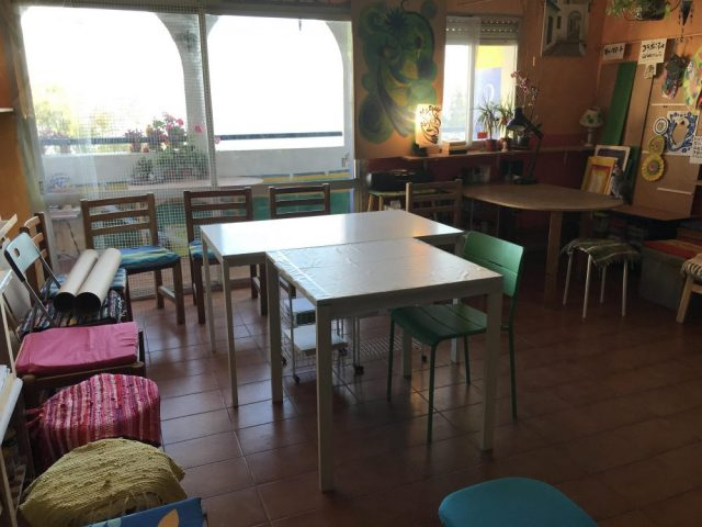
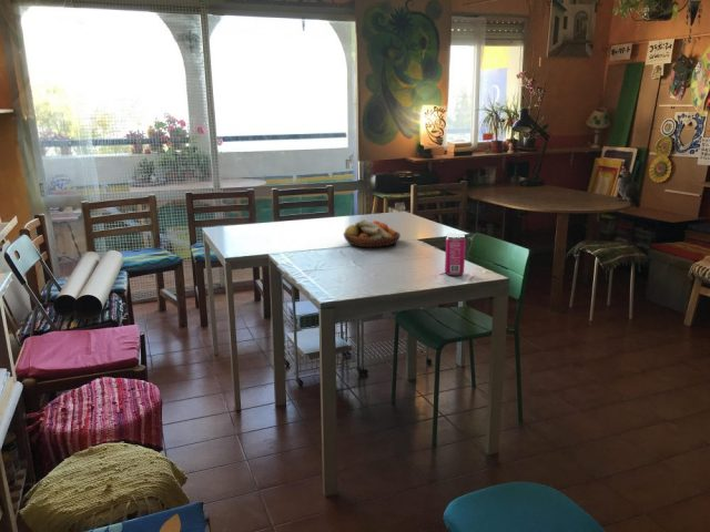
+ beverage can (455, 254)
+ fruit bowl (372, 231)
